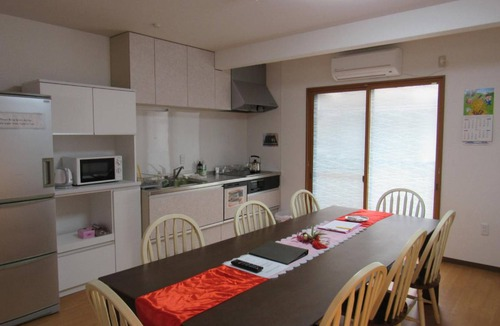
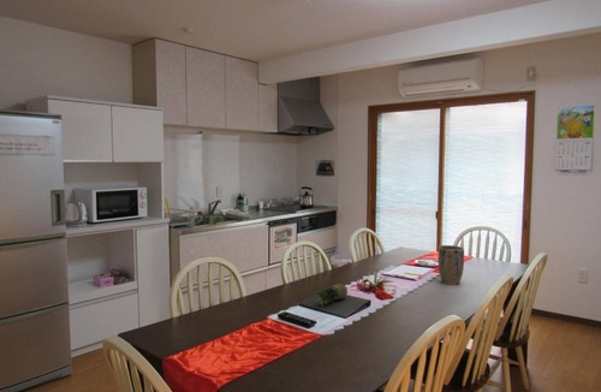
+ plant pot (450, 265)
+ fruit (331, 292)
